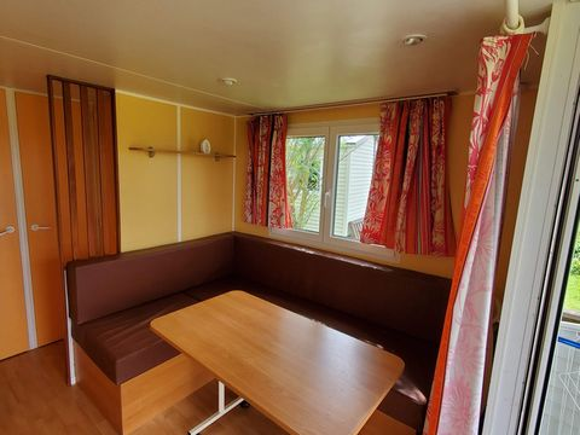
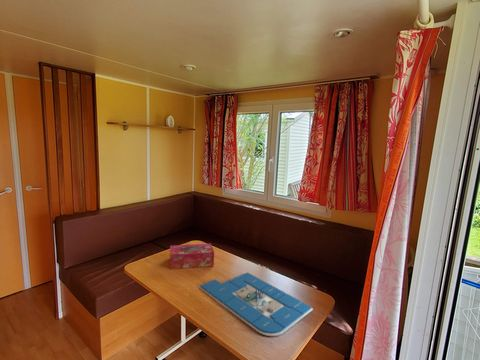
+ board game (252, 294)
+ tissue box (191, 255)
